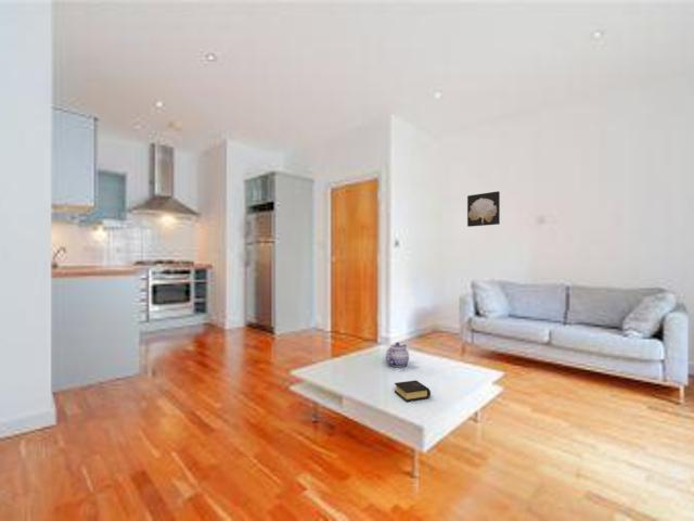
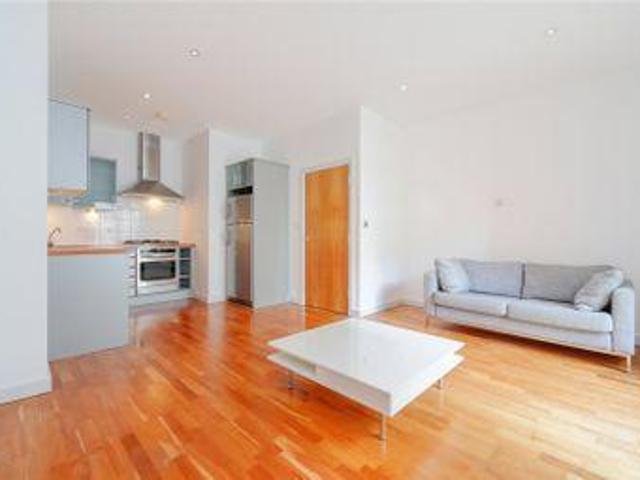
- wall art (483, 209)
- teapot (397, 353)
- book (412, 390)
